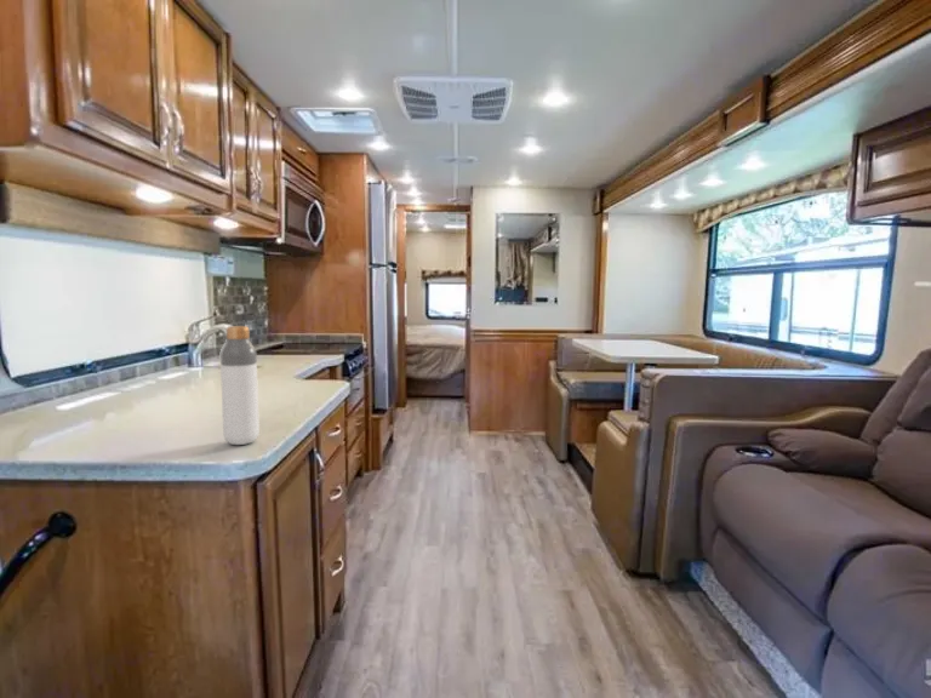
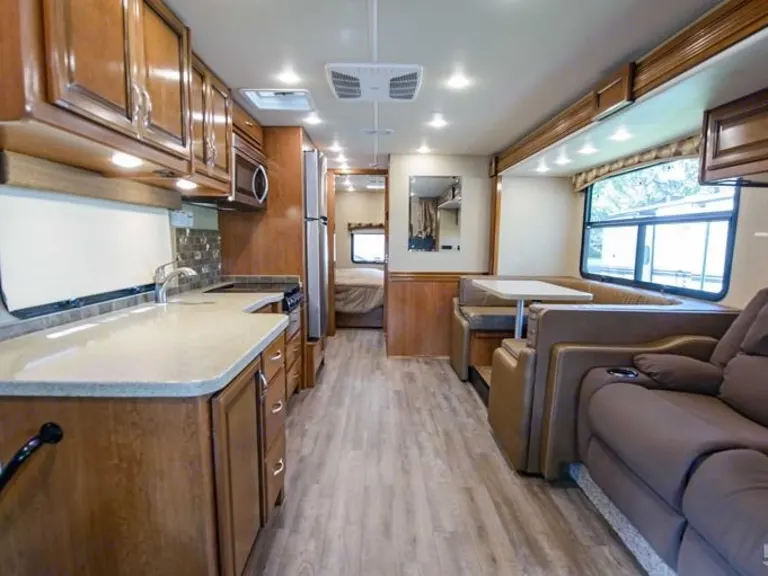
- bottle (239, 384)
